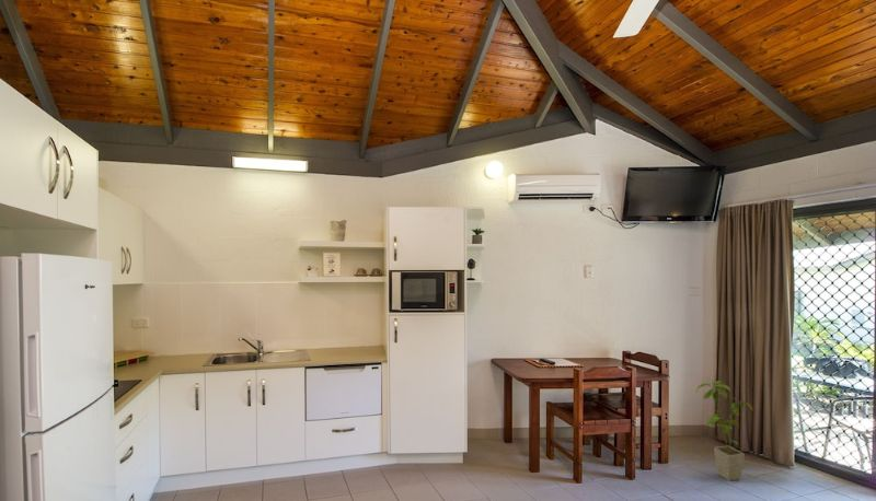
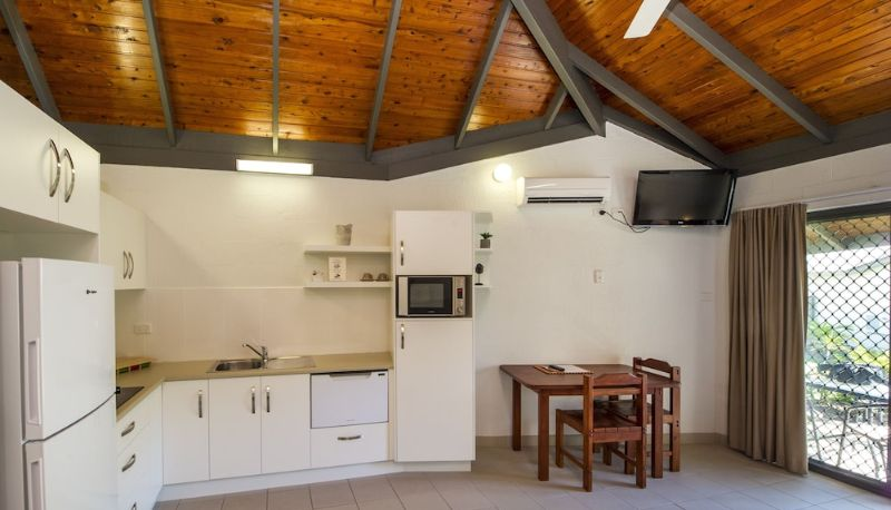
- house plant (723, 430)
